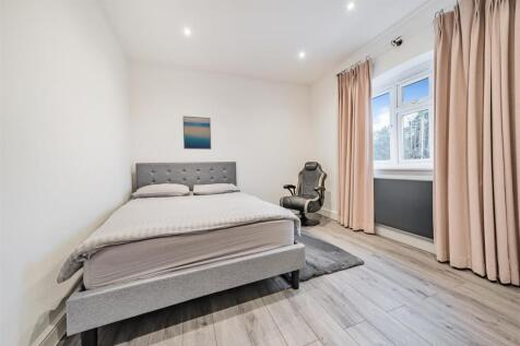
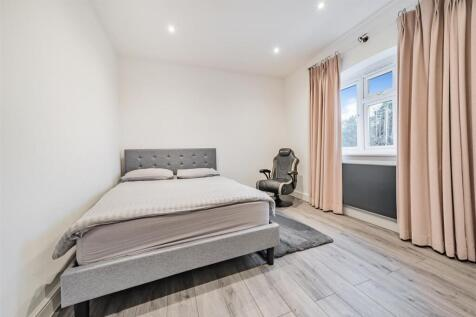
- wall art (197, 133)
